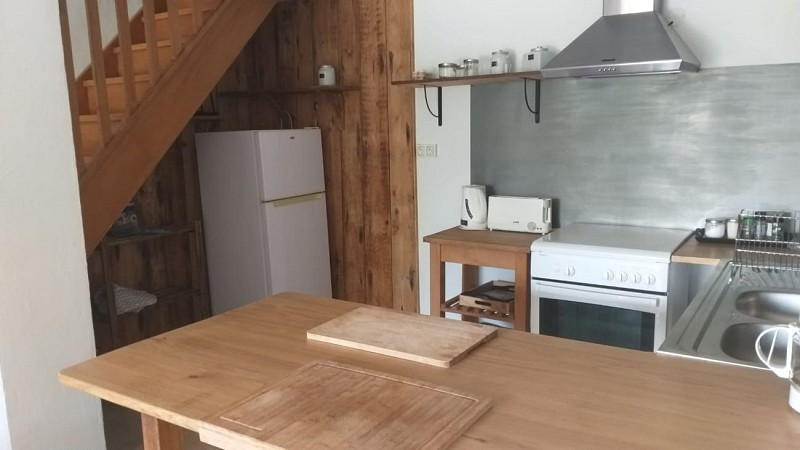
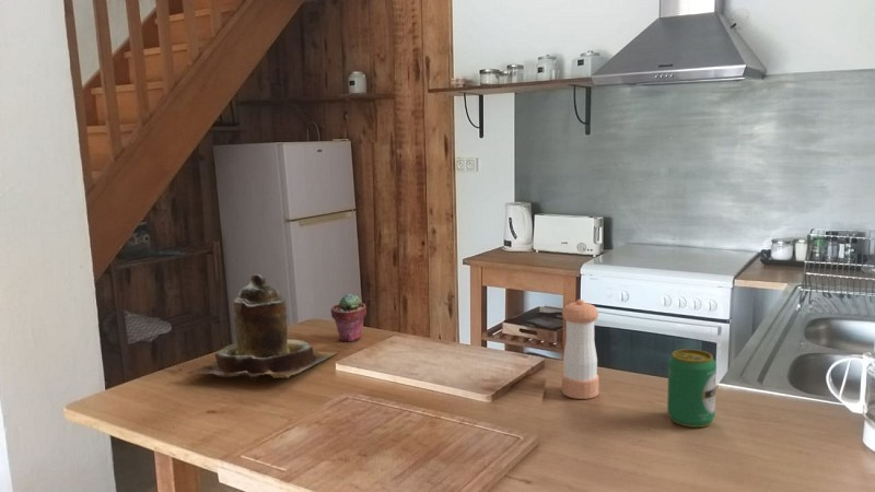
+ potted succulent (349, 315)
+ teapot (262, 321)
+ pepper shaker (580, 347)
+ beverage can (691, 387)
